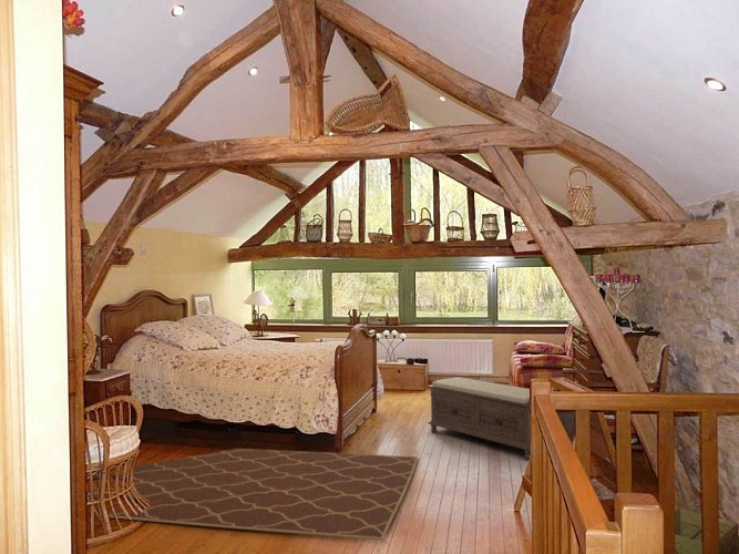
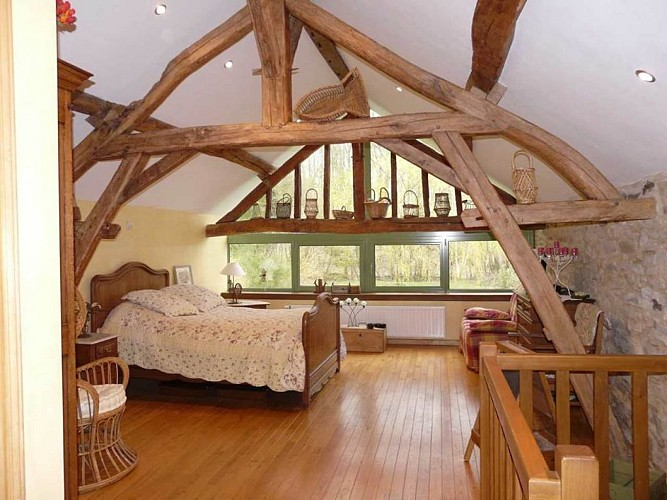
- bench (489, 413)
- rug (253, 482)
